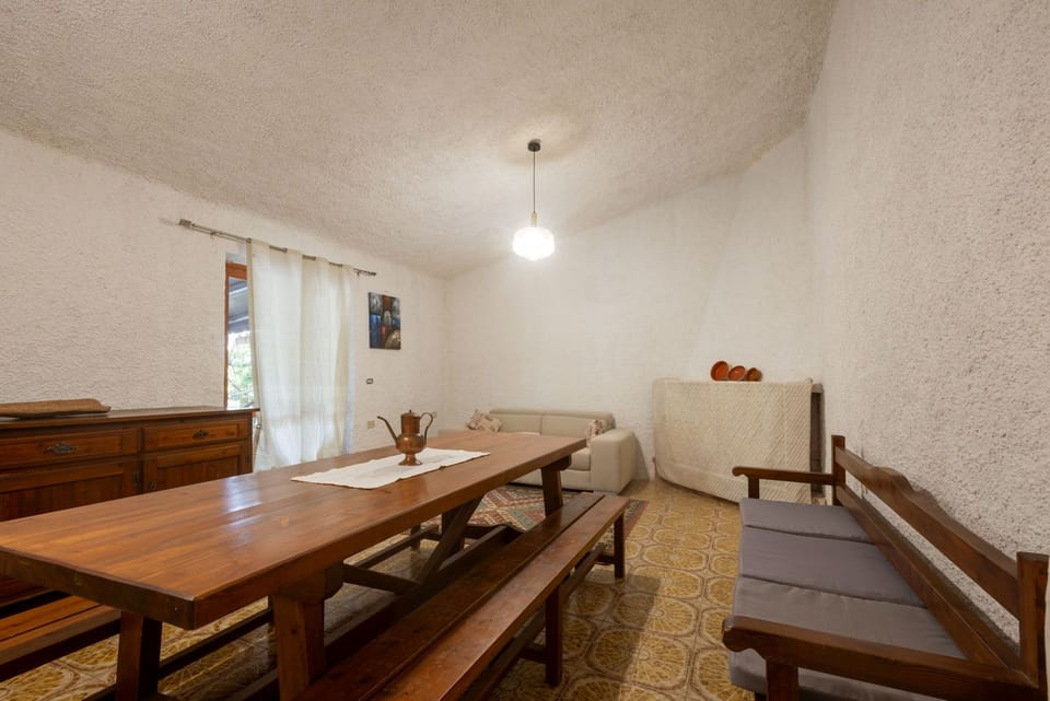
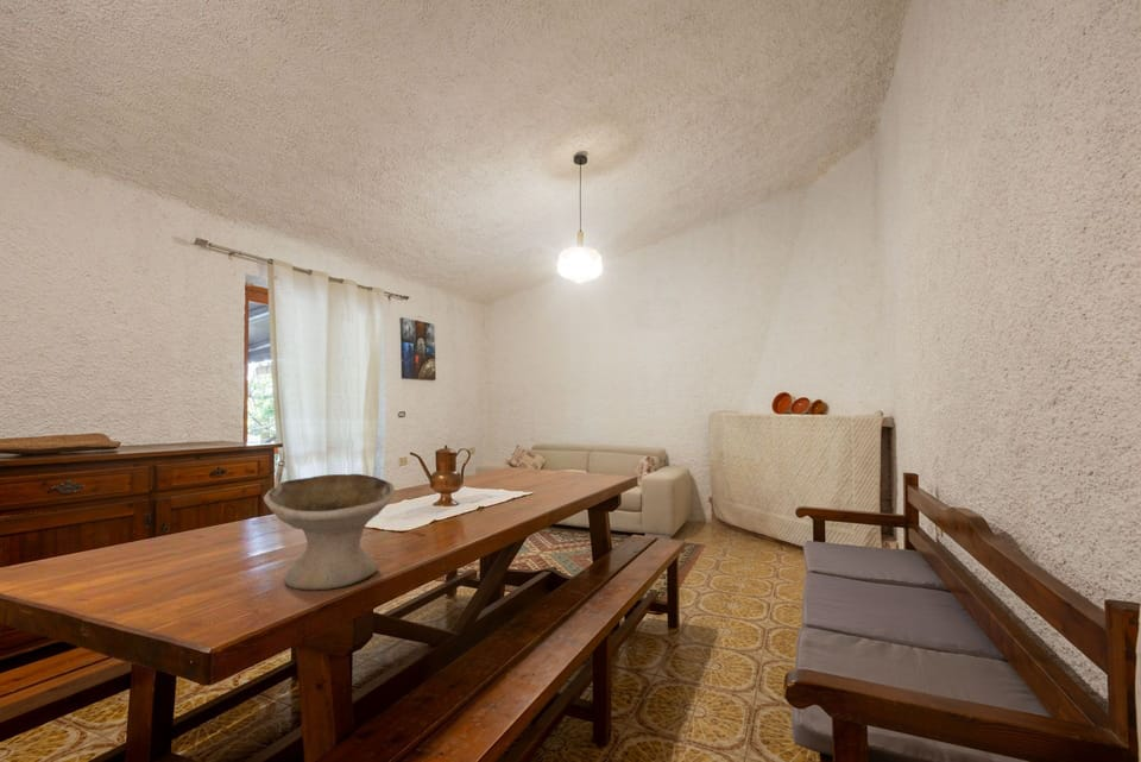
+ bowl (332, 528)
